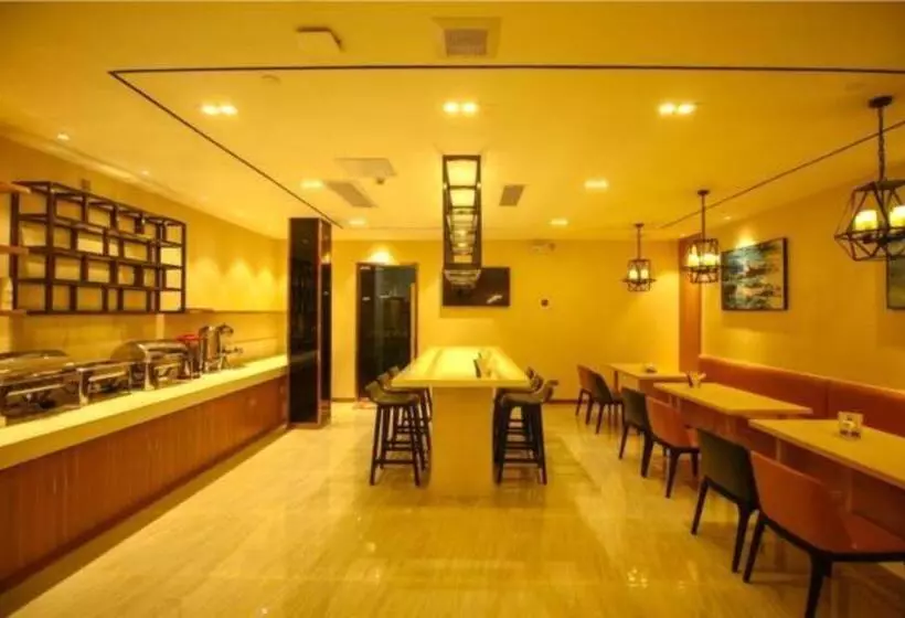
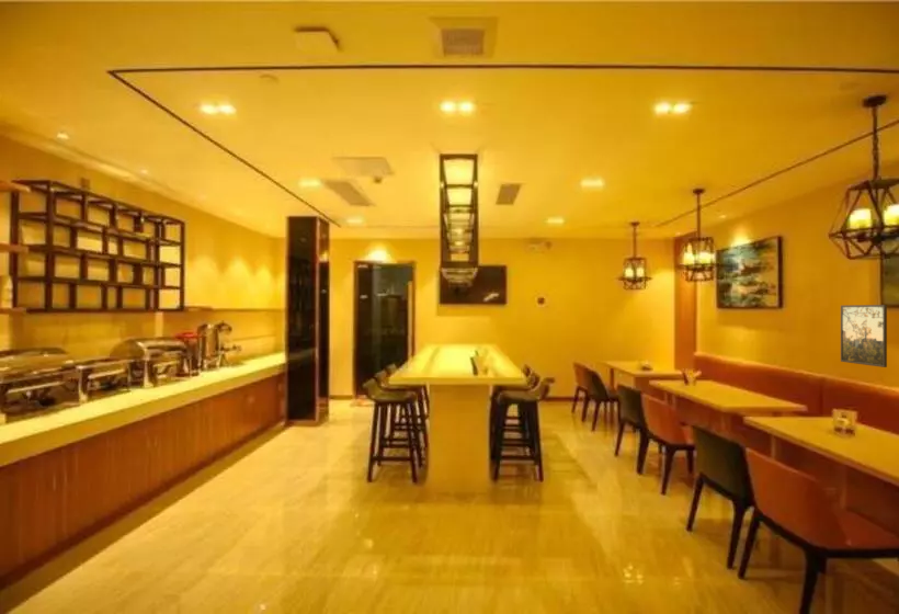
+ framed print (862, 334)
